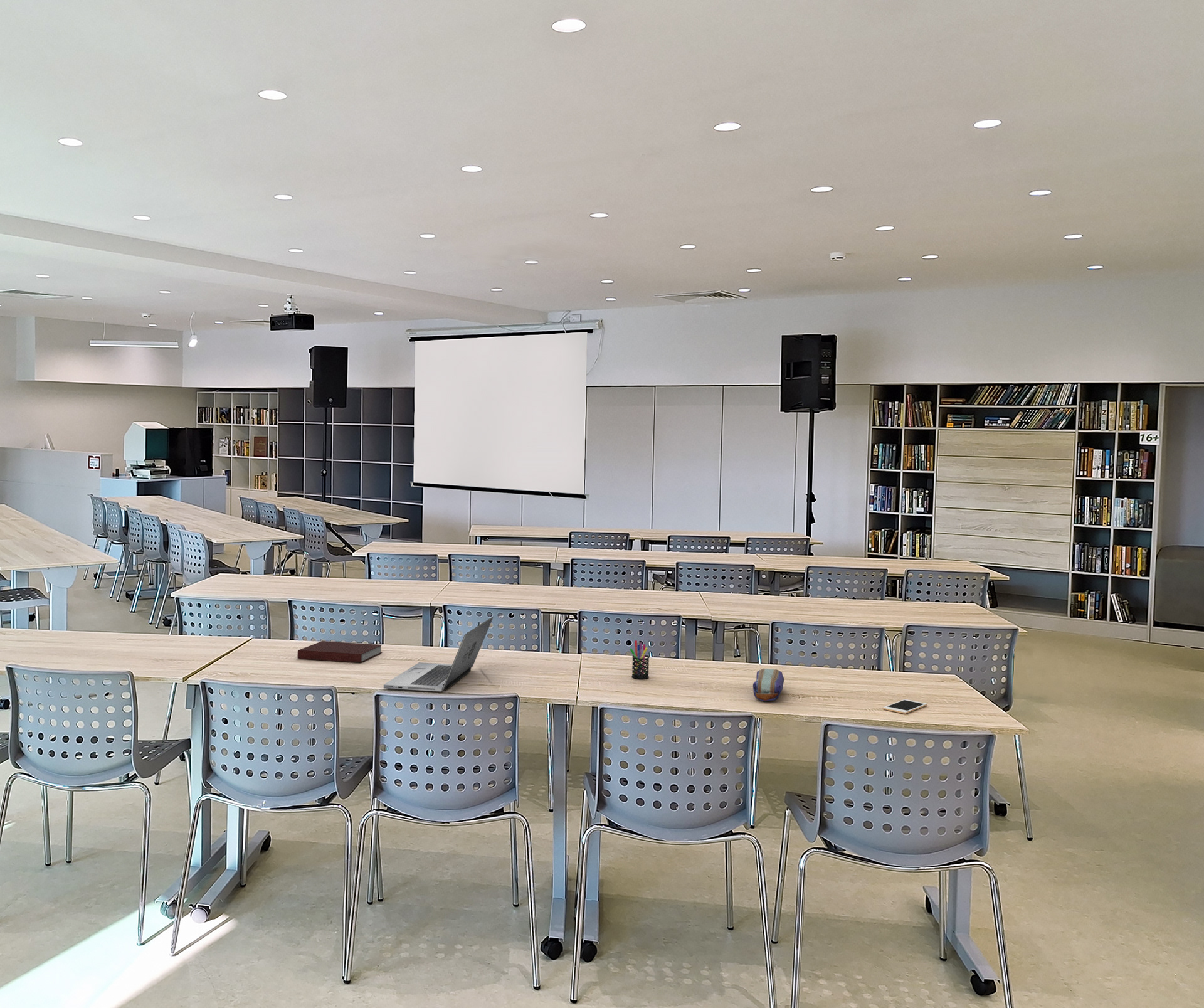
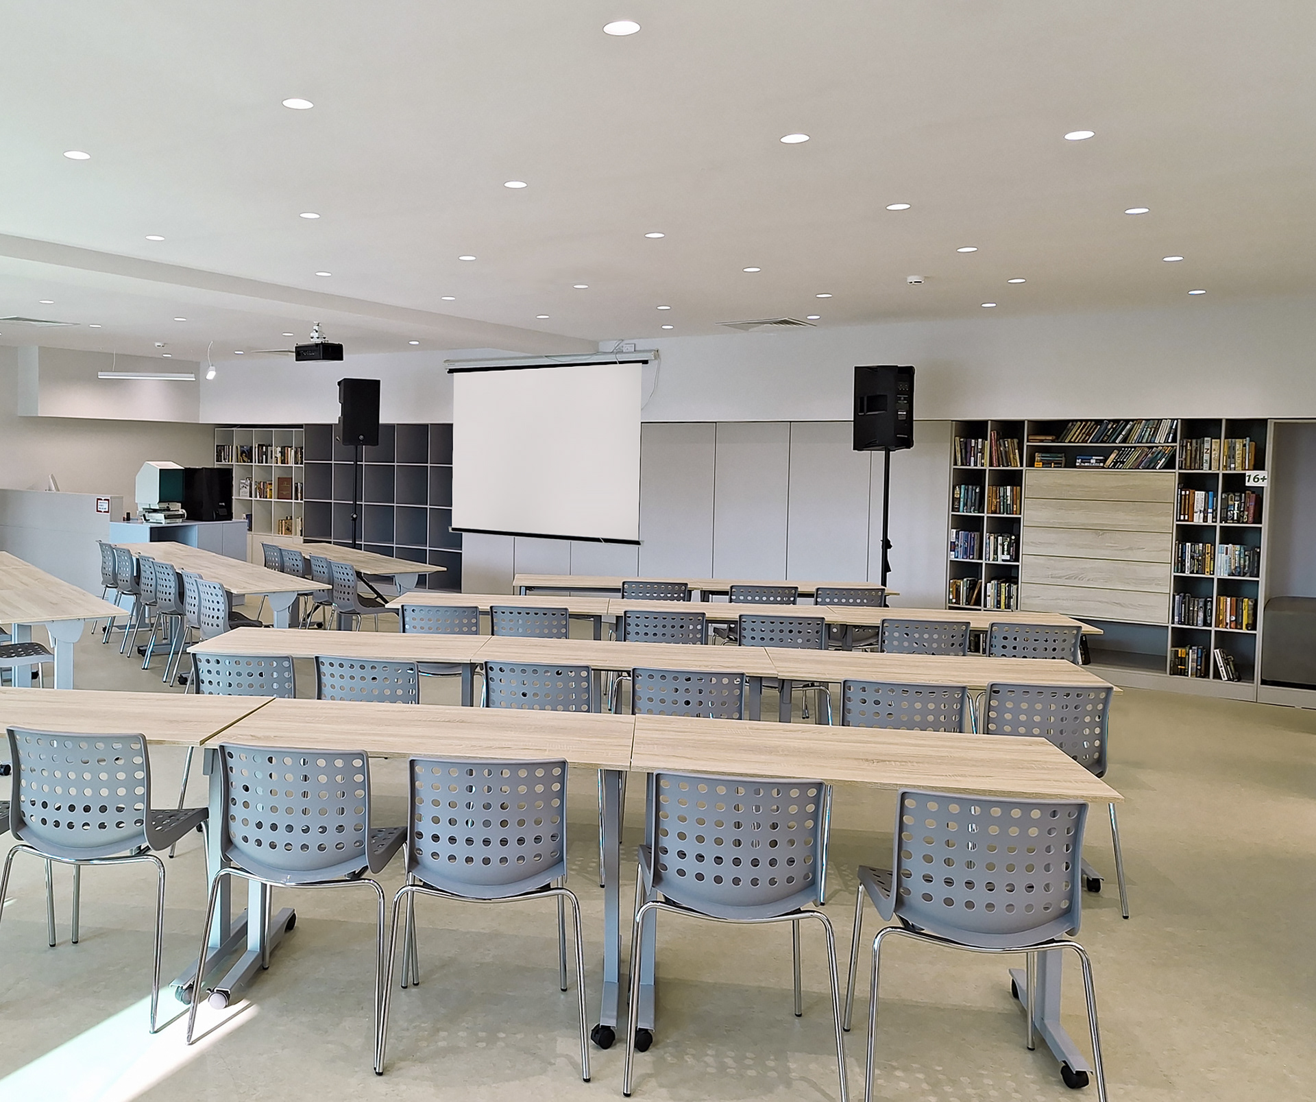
- cell phone (905, 706)
- notebook (341, 651)
- laptop (441, 664)
- pen holder (638, 659)
- pencil case (769, 683)
